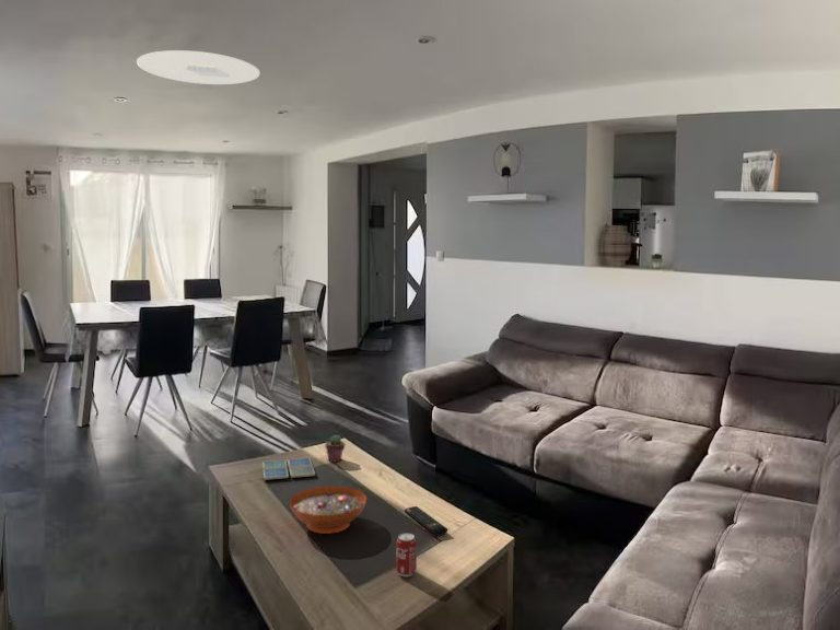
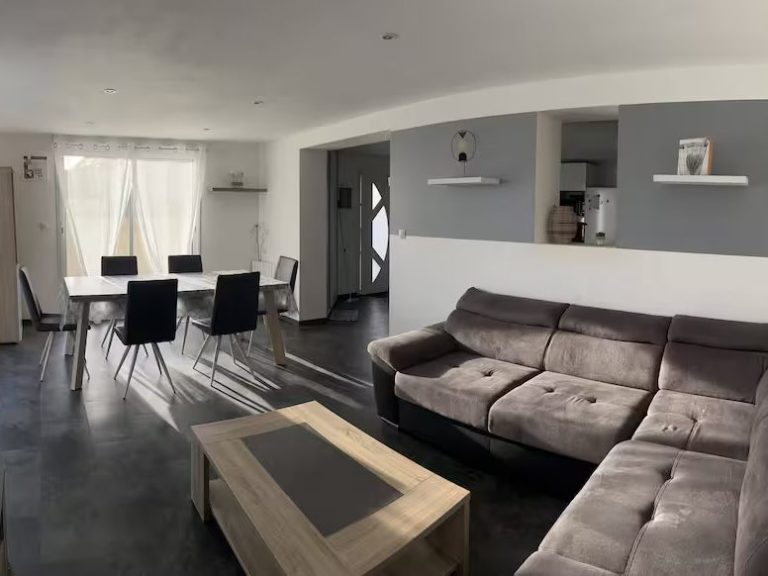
- beverage can (406, 555)
- potted succulent (335, 447)
- ceiling light (199, 63)
- decorative bowl (328, 512)
- remote control (424, 520)
- drink coaster (287, 468)
